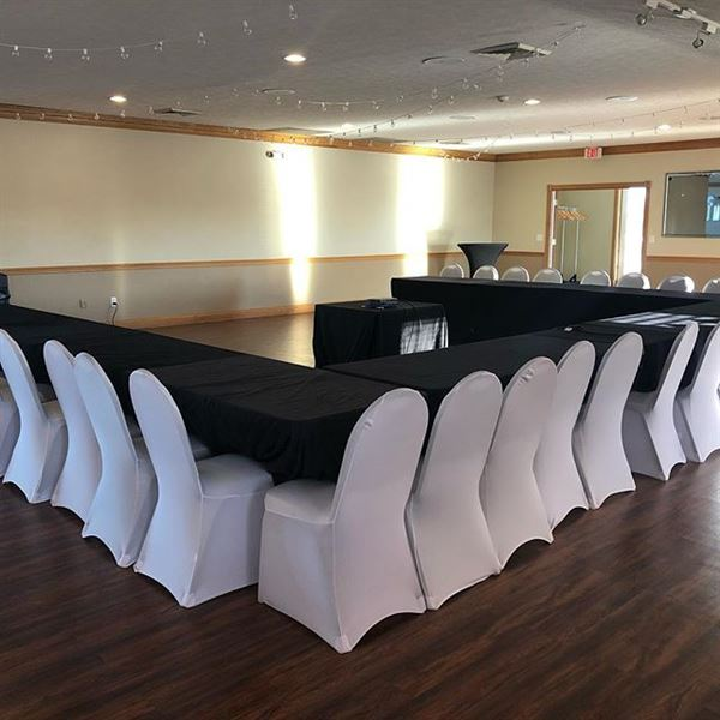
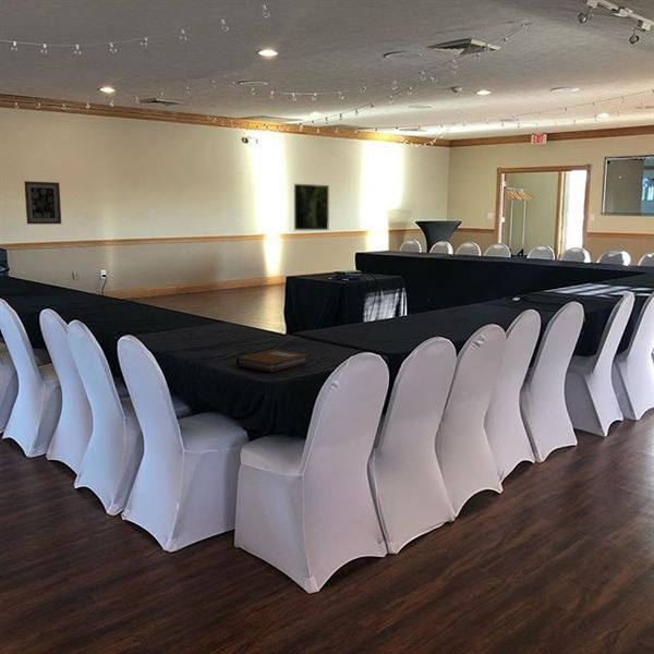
+ wall art (43, 203)
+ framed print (312, 207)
+ notebook (272, 359)
